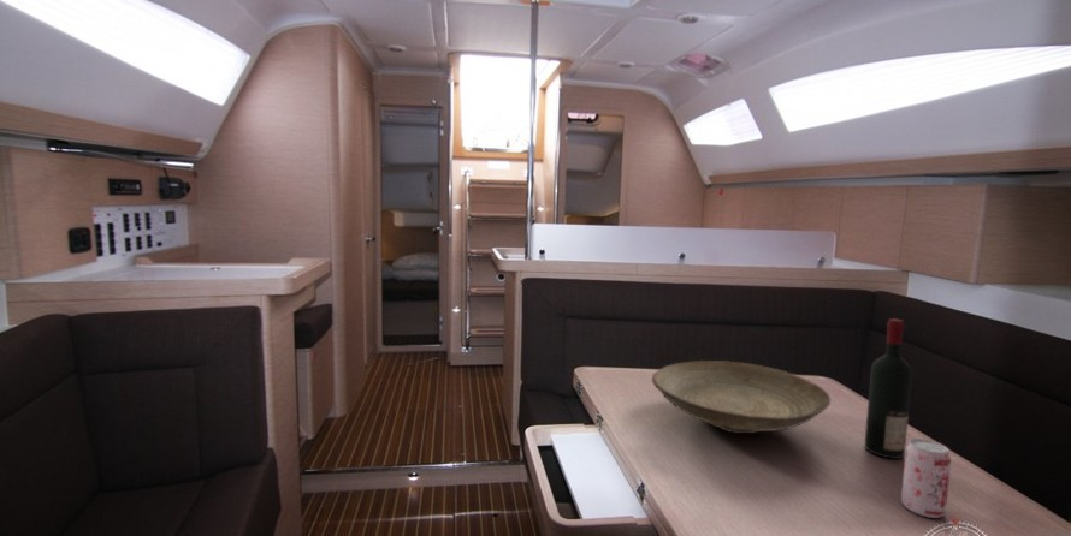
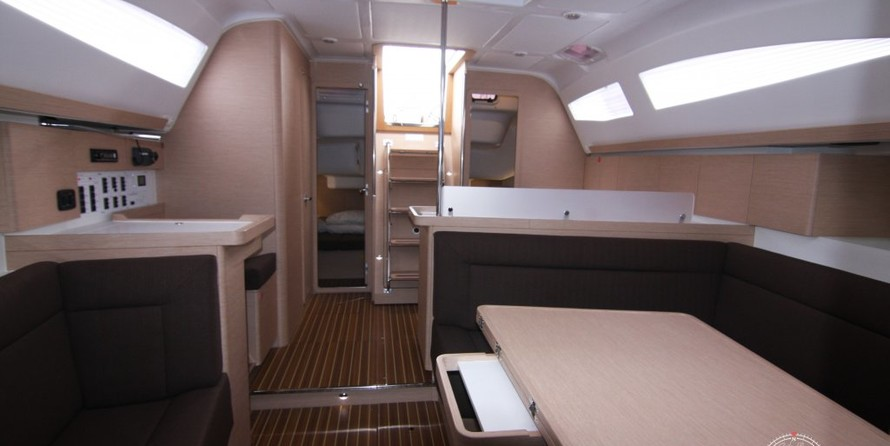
- beverage can (925, 477)
- decorative bowl (734, 403)
- alcohol (889, 386)
